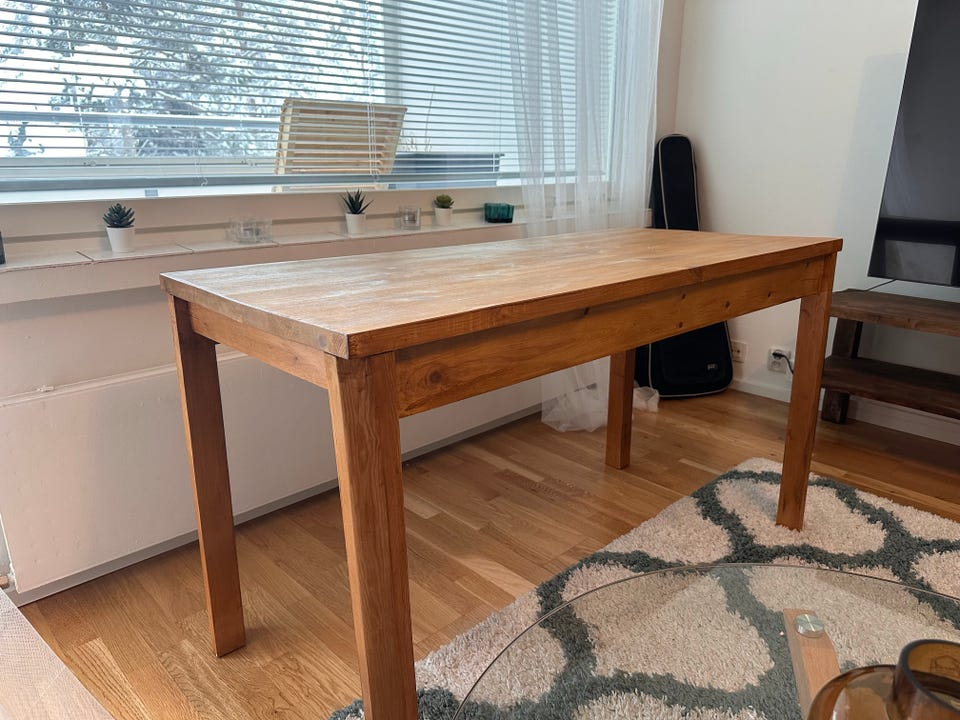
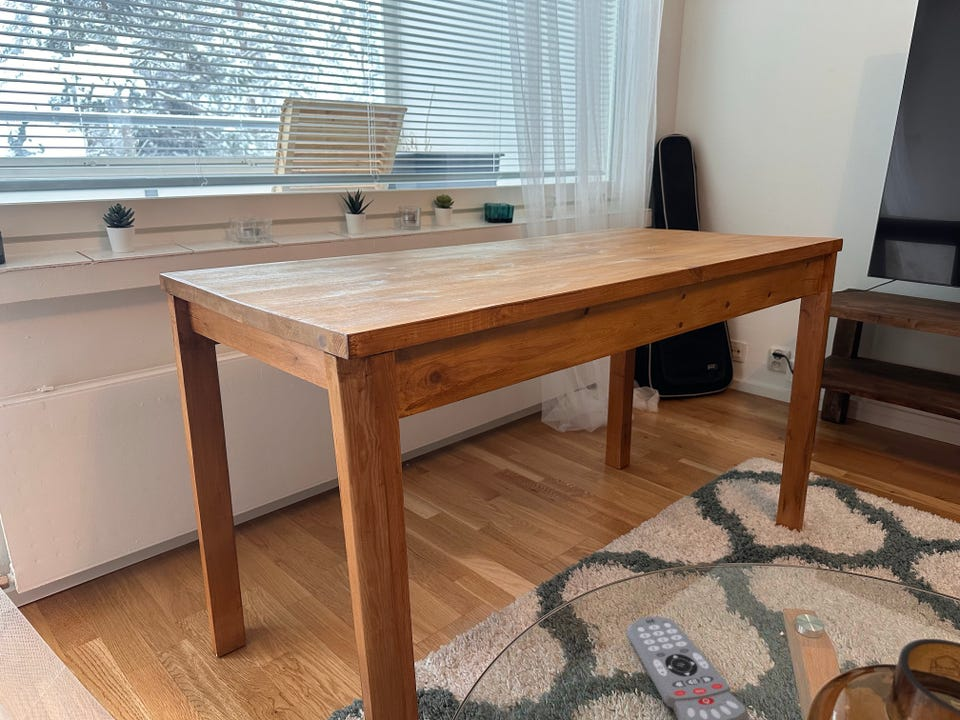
+ remote control (679, 670)
